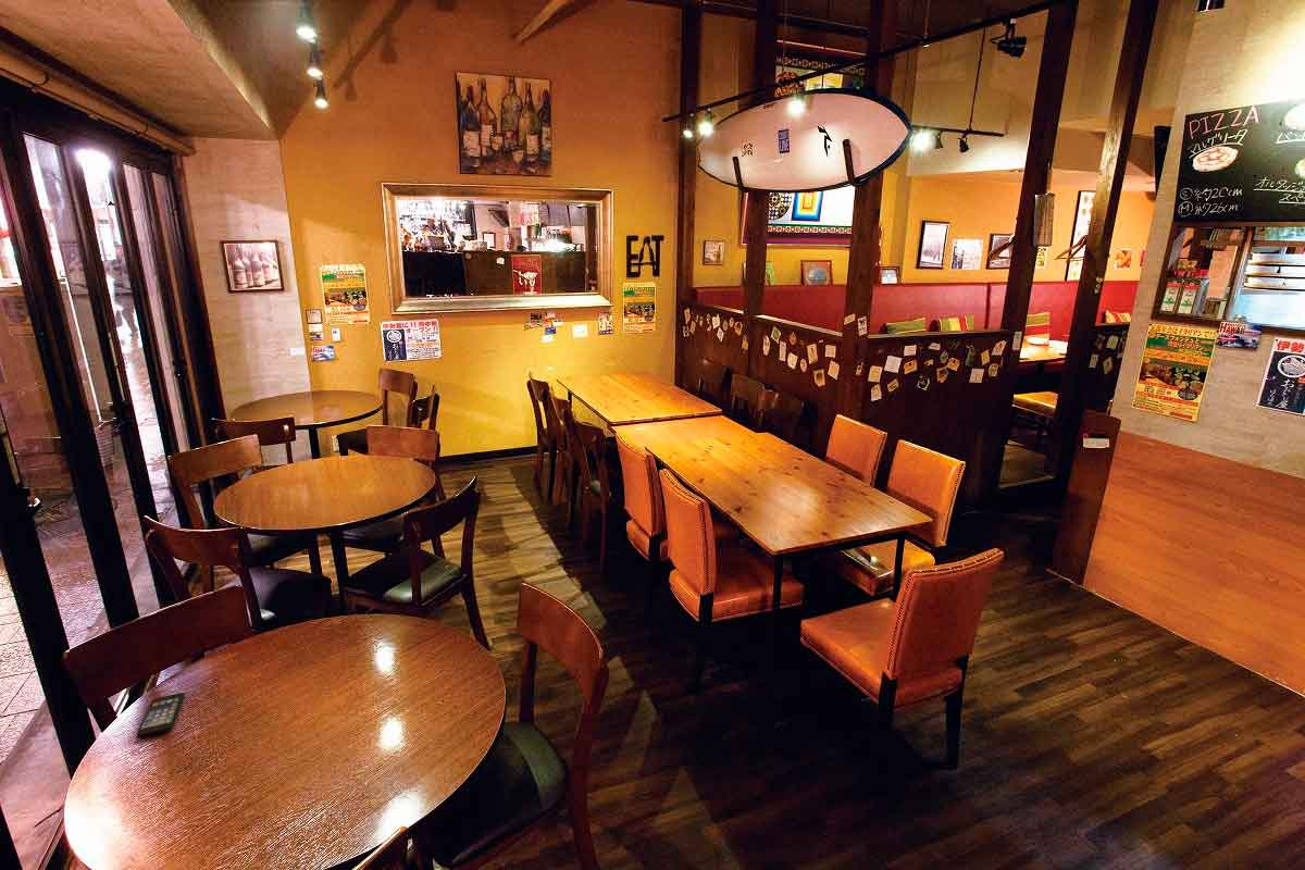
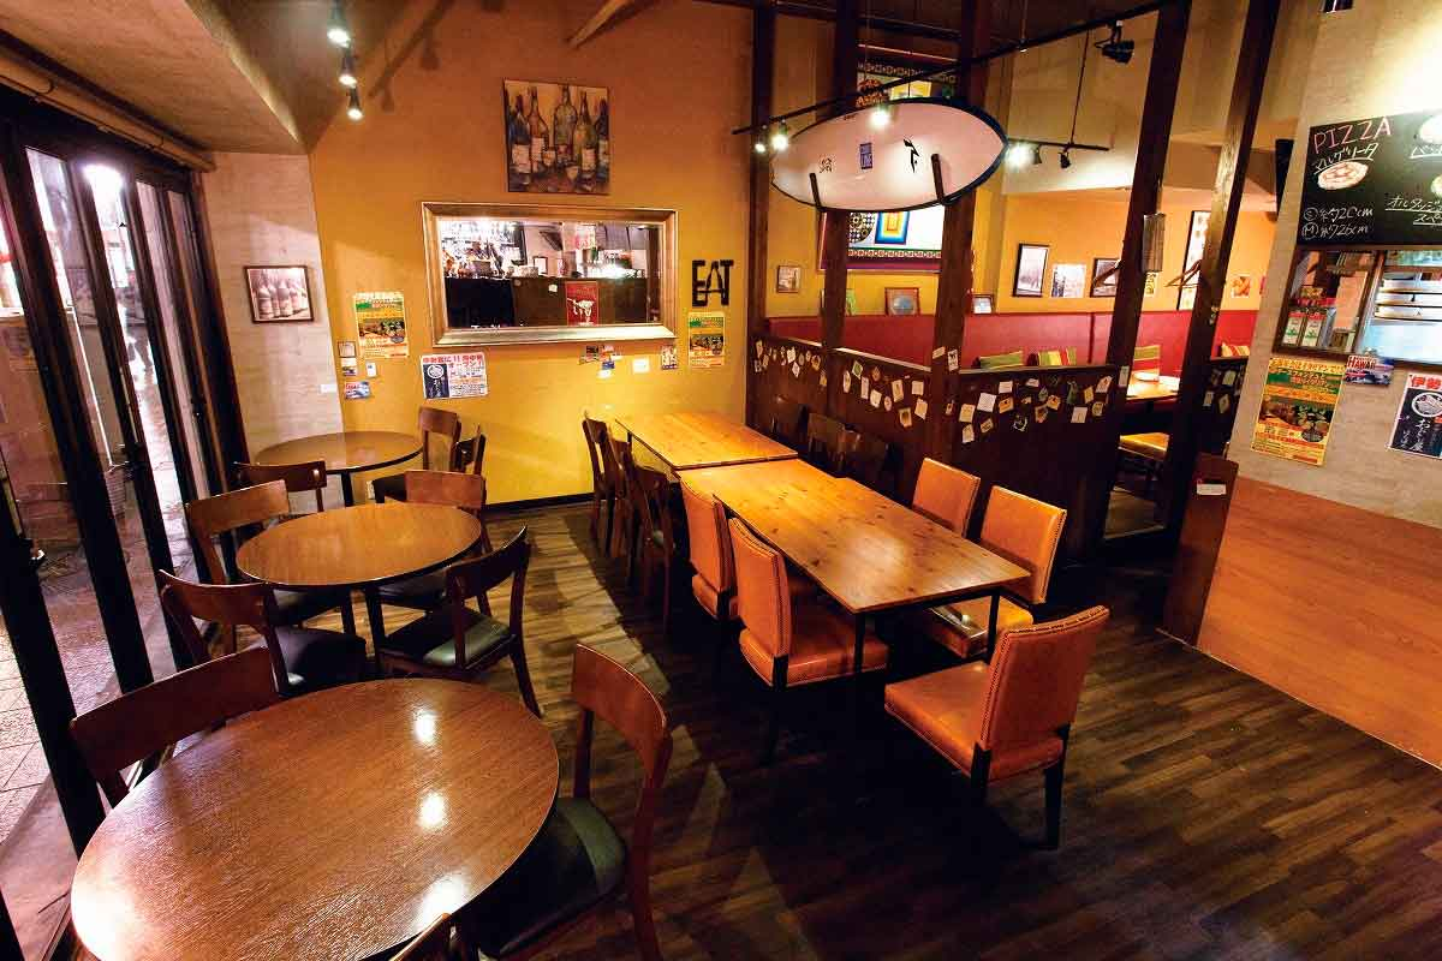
- smartphone (161, 713)
